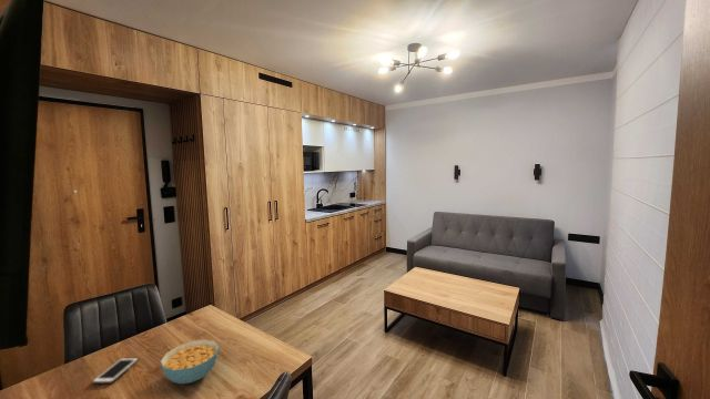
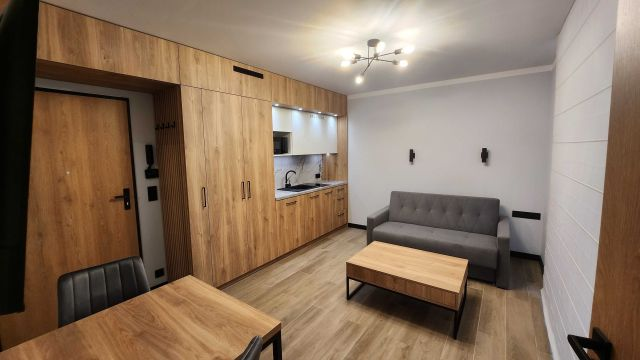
- cereal bowl (191, 365)
- cell phone (116, 369)
